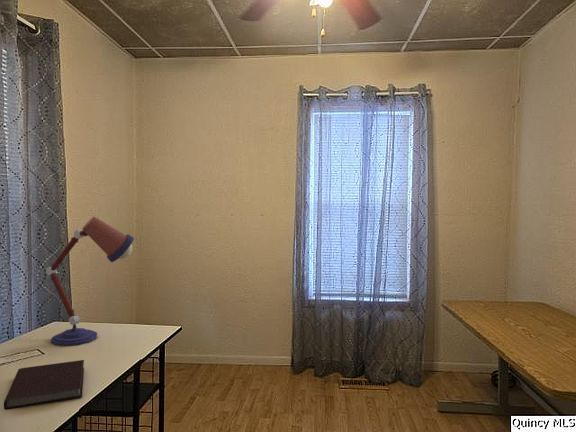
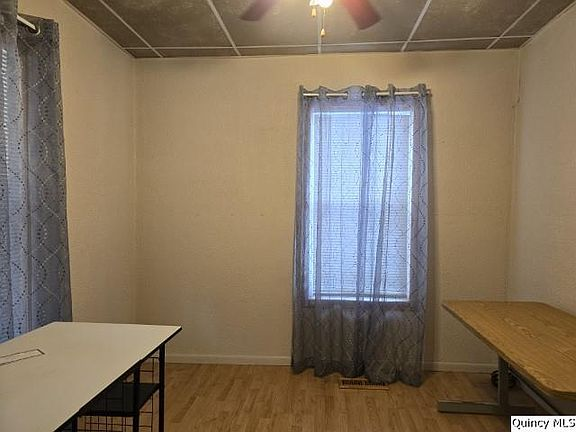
- desk lamp (108, 258)
- notebook (48, 382)
